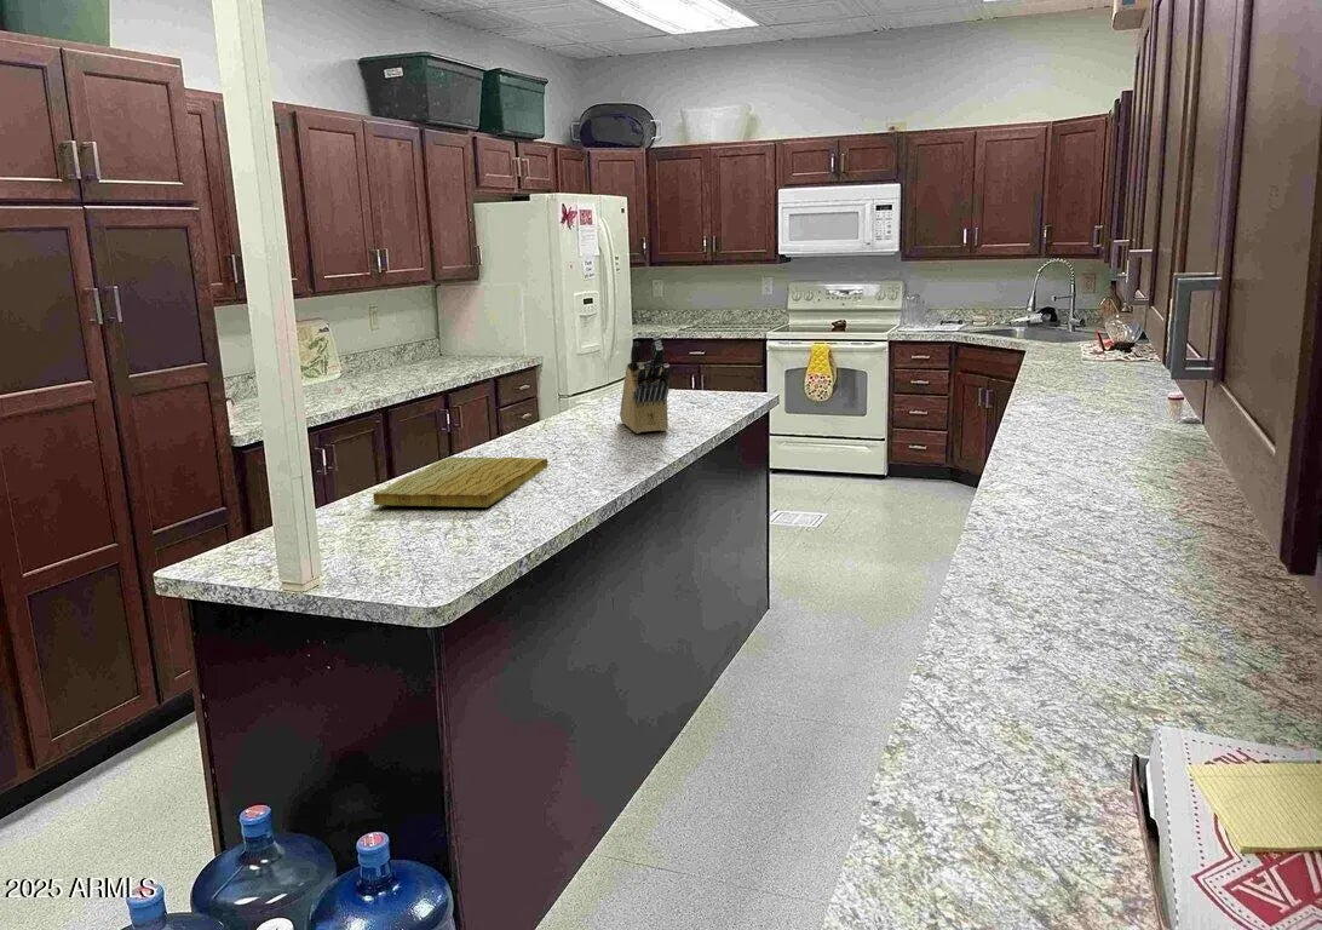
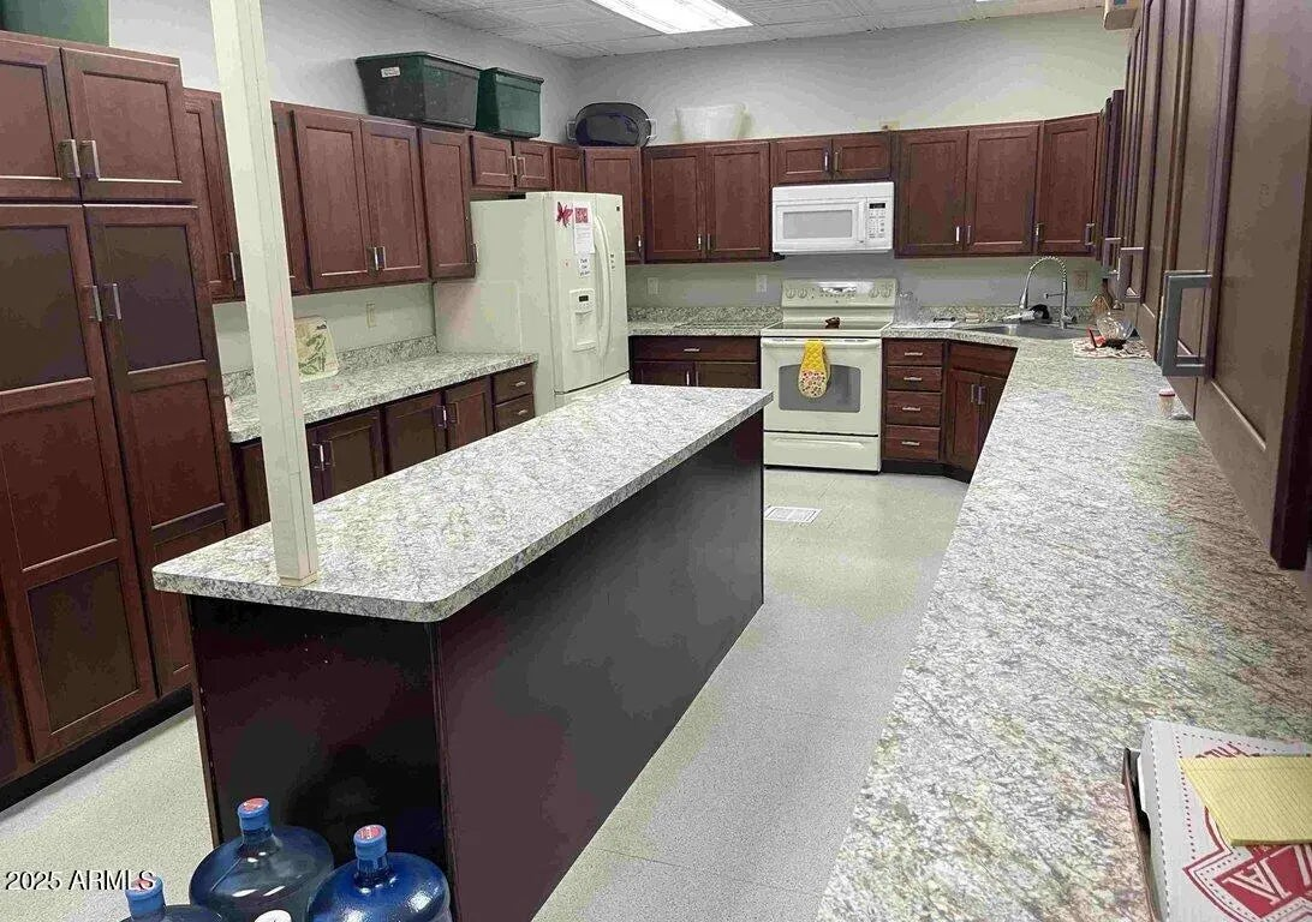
- cutting board (466, 477)
- knife block (644, 381)
